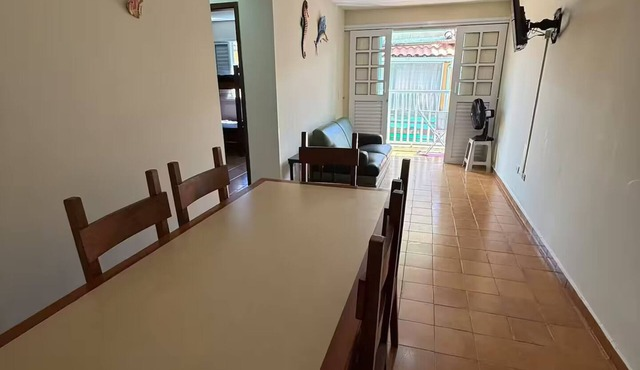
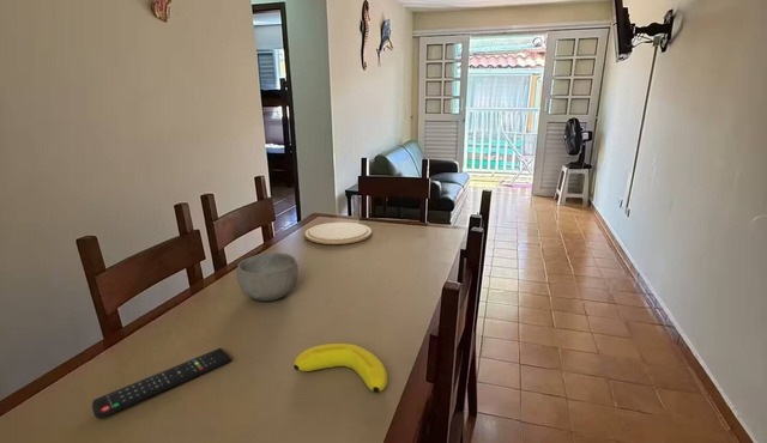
+ plate (338, 231)
+ bowl (268, 278)
+ remote control (165, 381)
+ fruit (345, 363)
